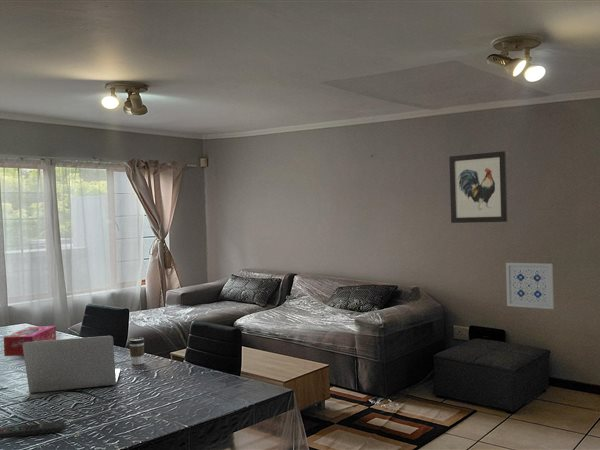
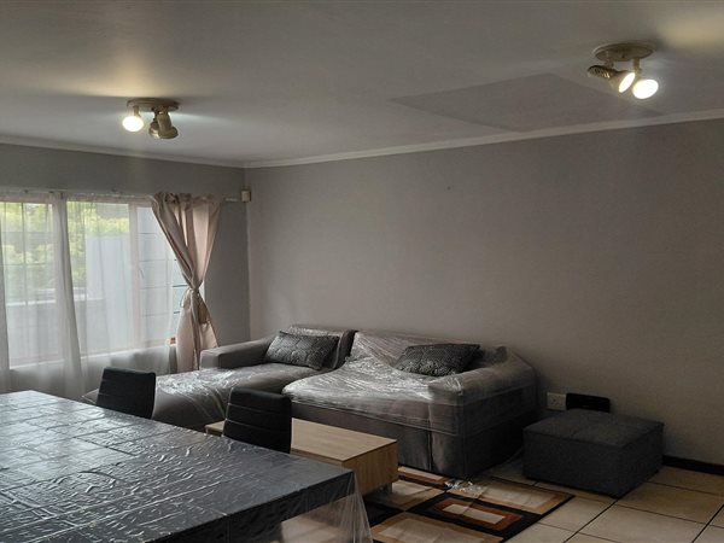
- laptop (75, 357)
- wall art (477, 188)
- wall art (529, 285)
- remote control (29, 429)
- coffee cup (137, 351)
- tissue box (31, 340)
